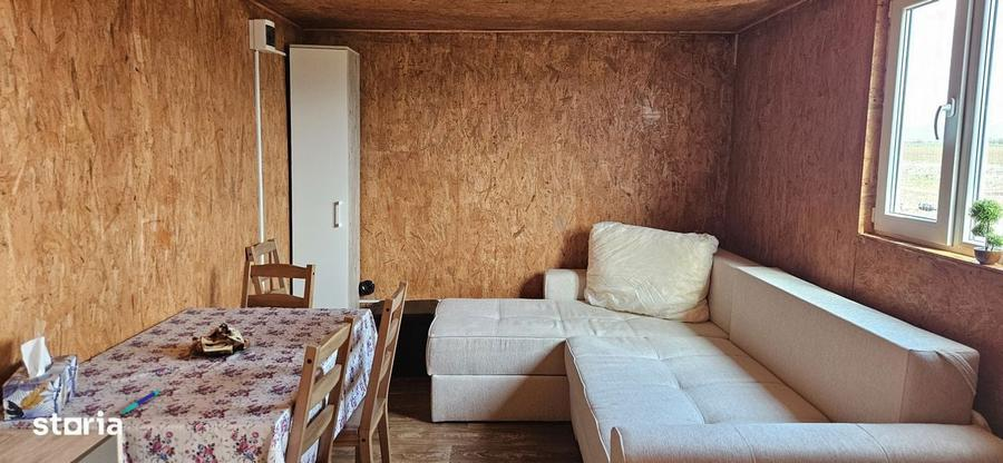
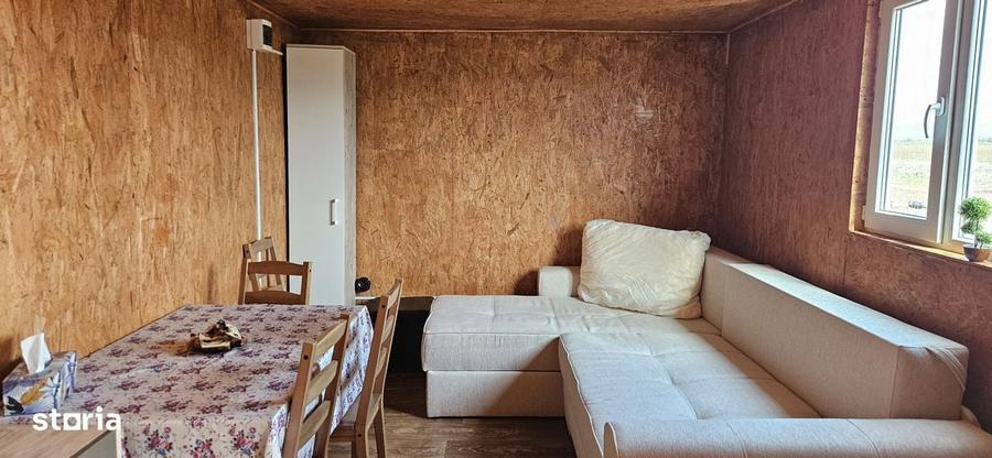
- pen (139, 401)
